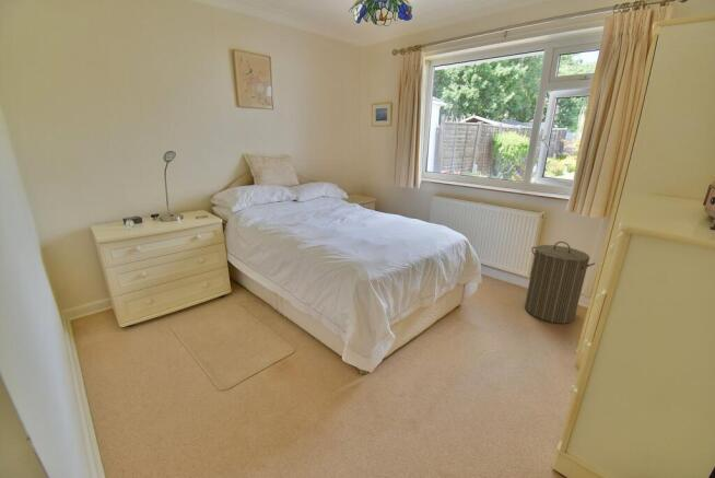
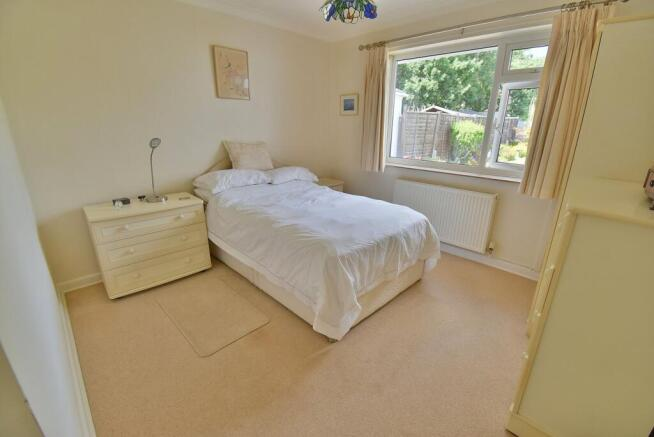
- laundry hamper (555, 278)
